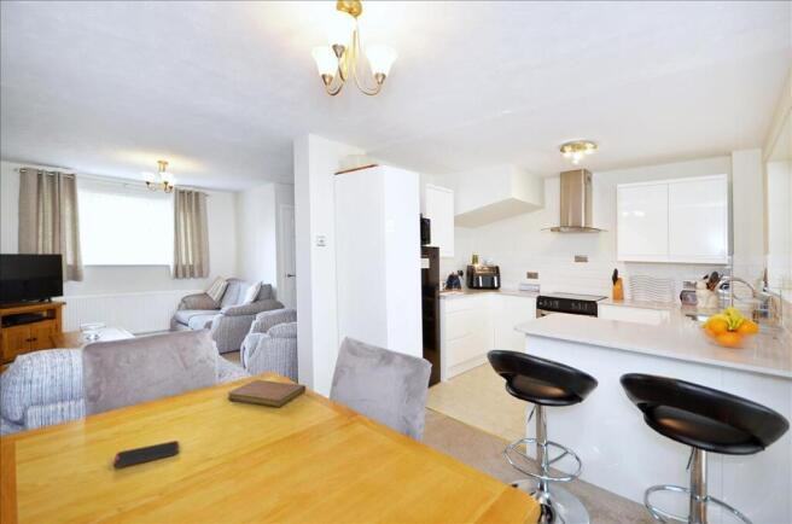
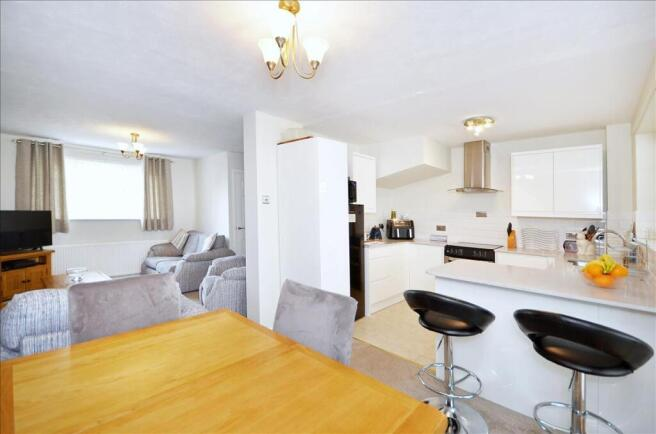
- notebook (267, 391)
- smartphone (147, 453)
